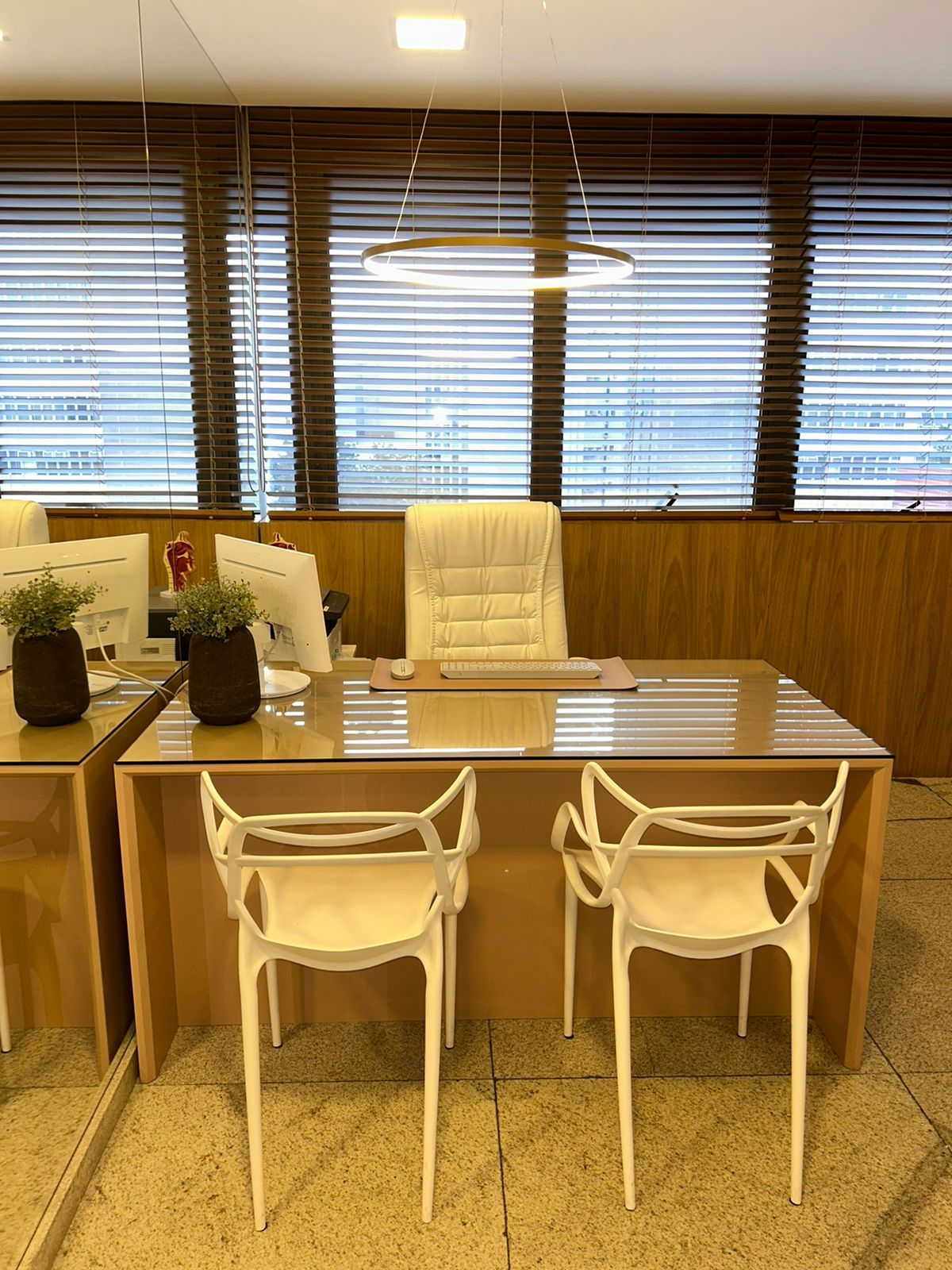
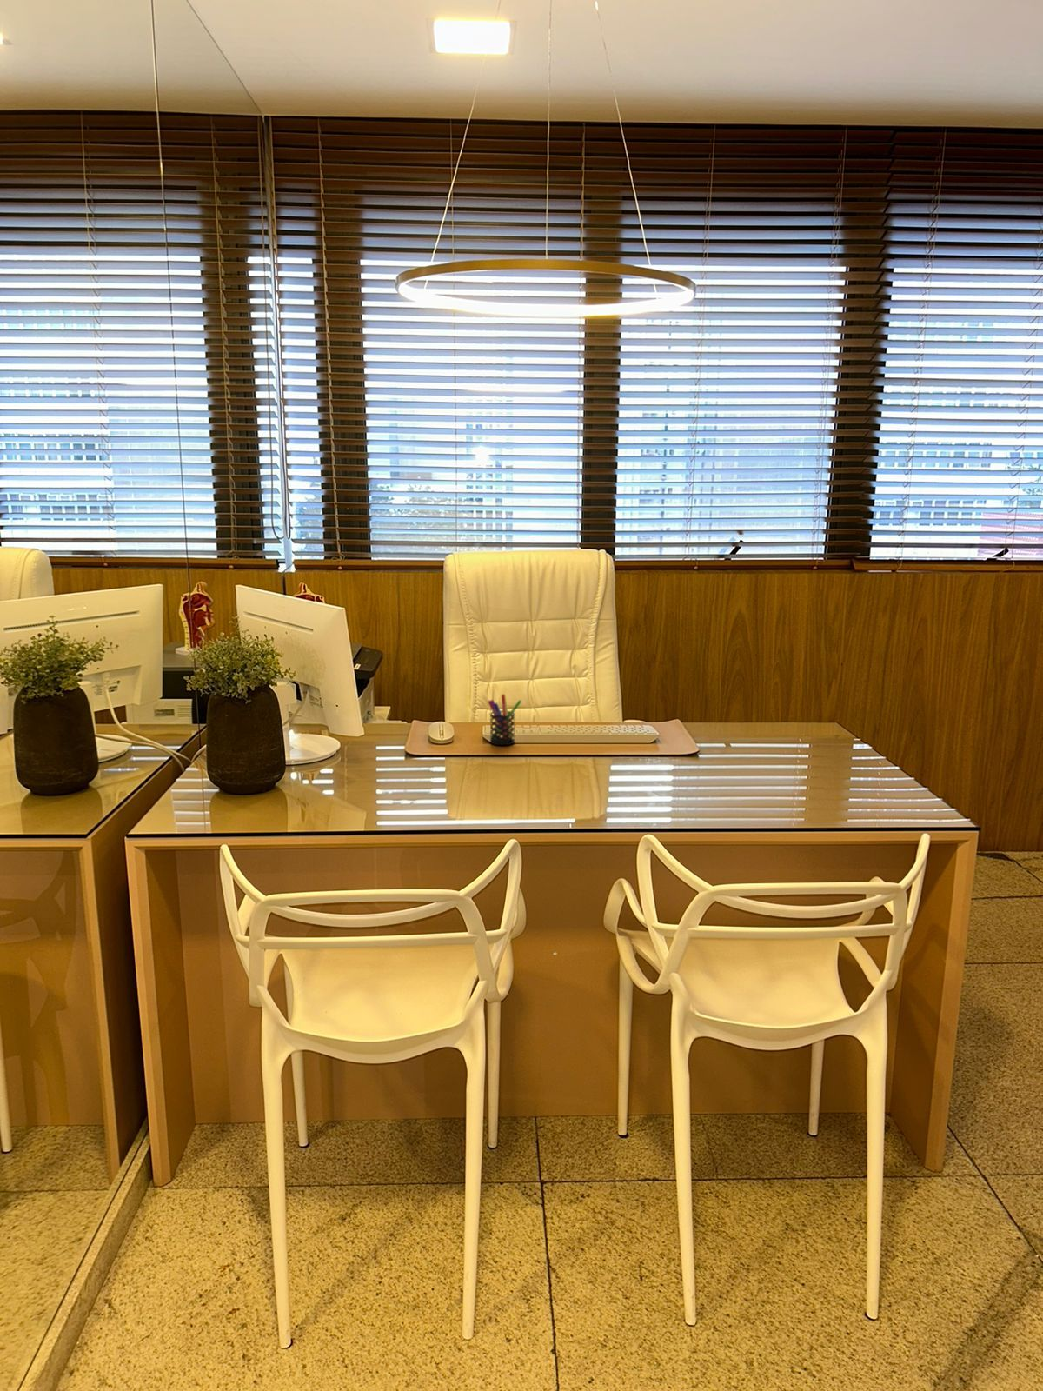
+ pen holder (505, 717)
